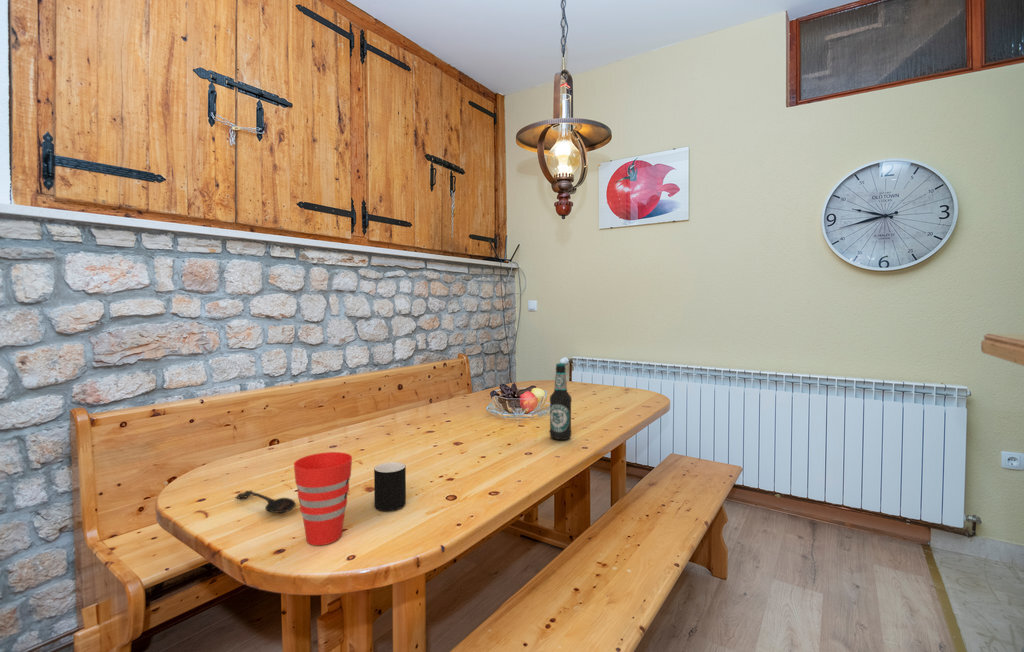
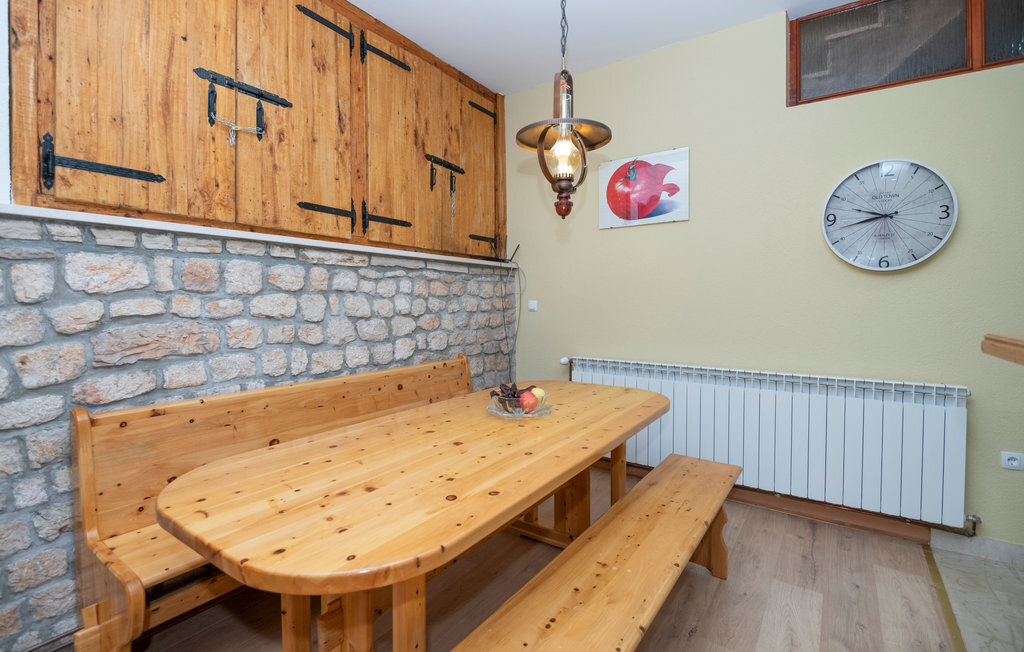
- cup (387, 483)
- cup (324, 498)
- spoon (265, 499)
- bottle (560, 400)
